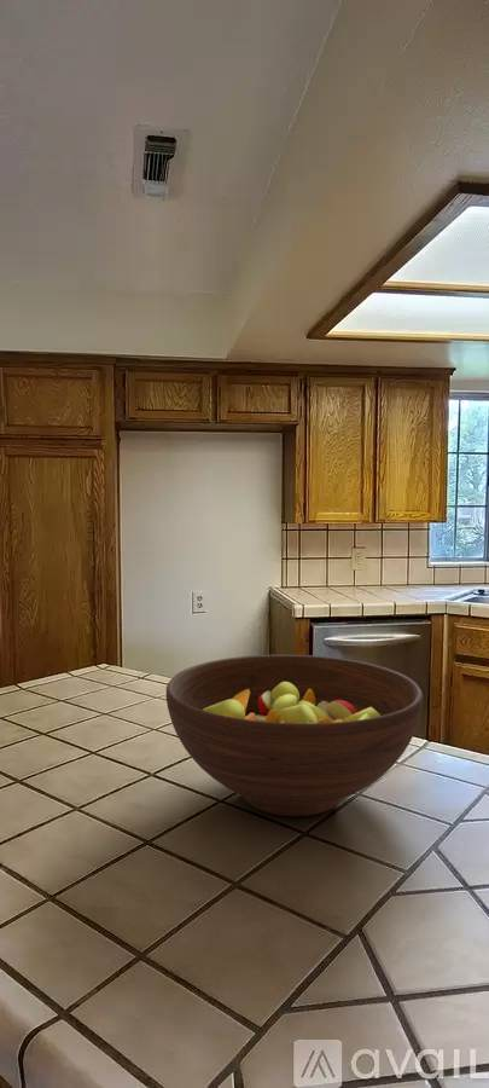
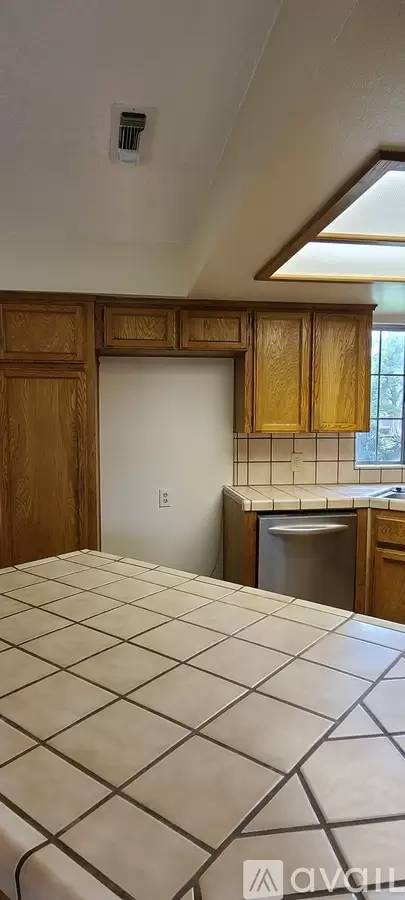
- fruit bowl (291, 740)
